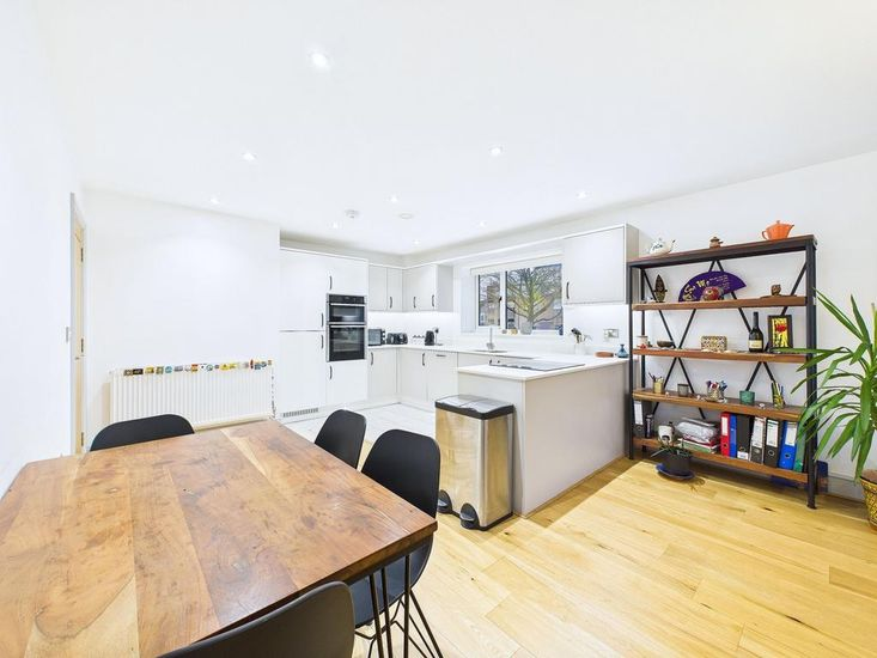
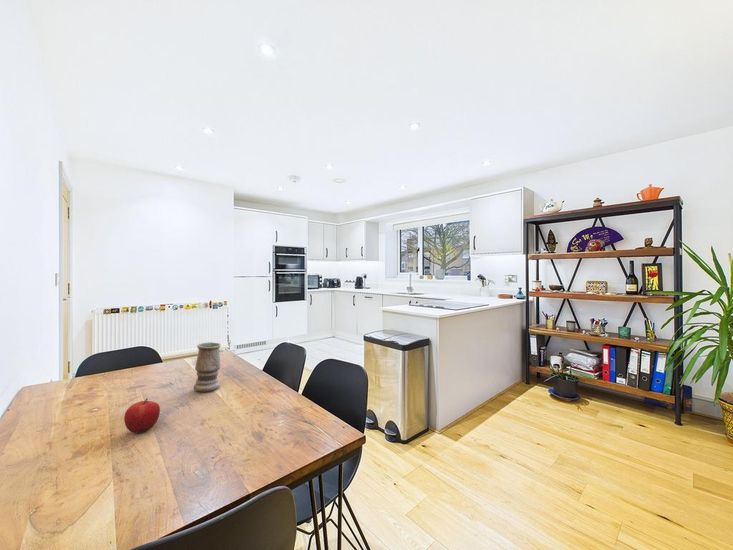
+ vase (207, 366)
+ fruit (142, 415)
